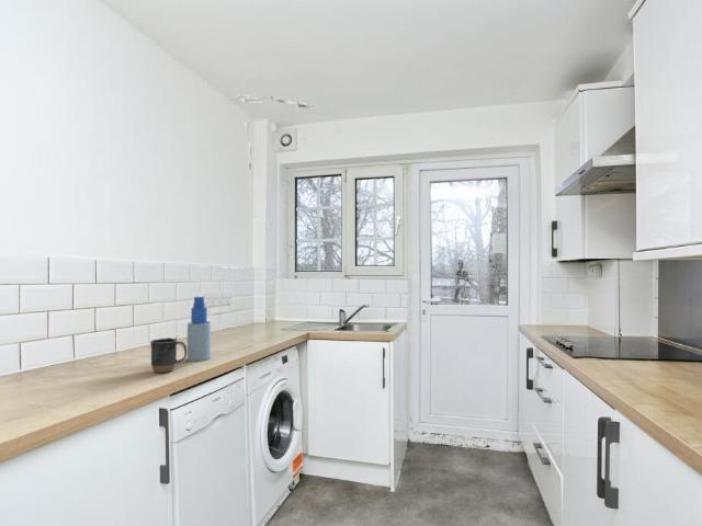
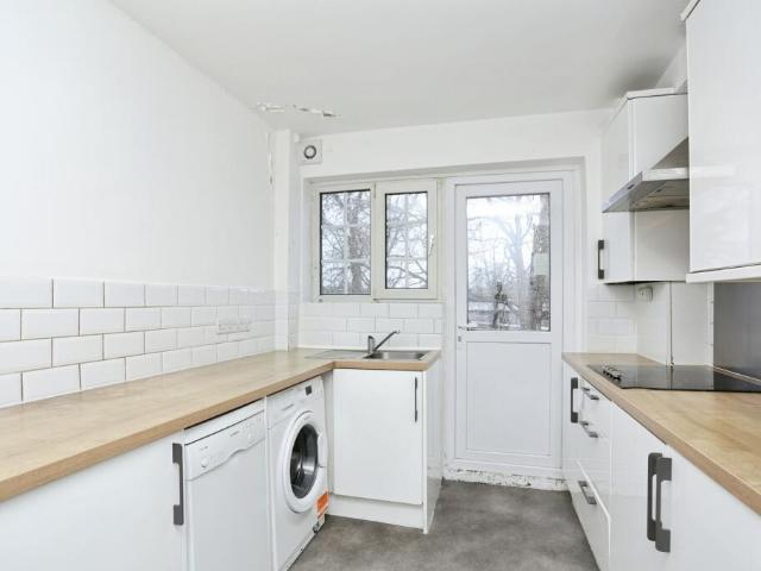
- mug (168, 353)
- spray bottle (199, 328)
